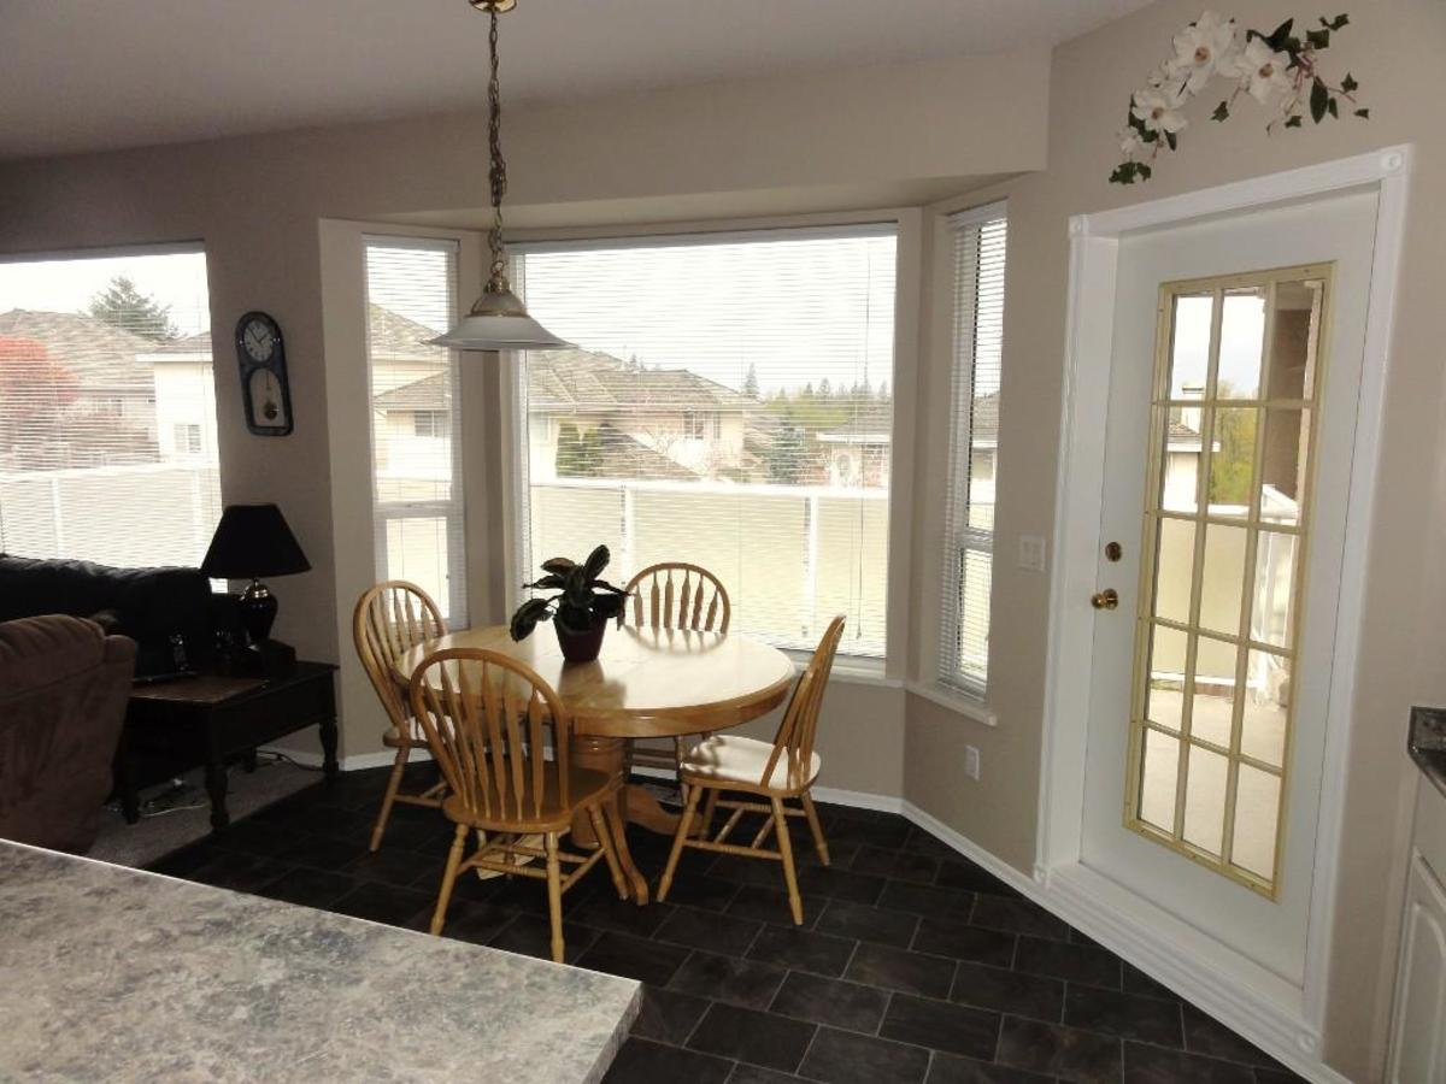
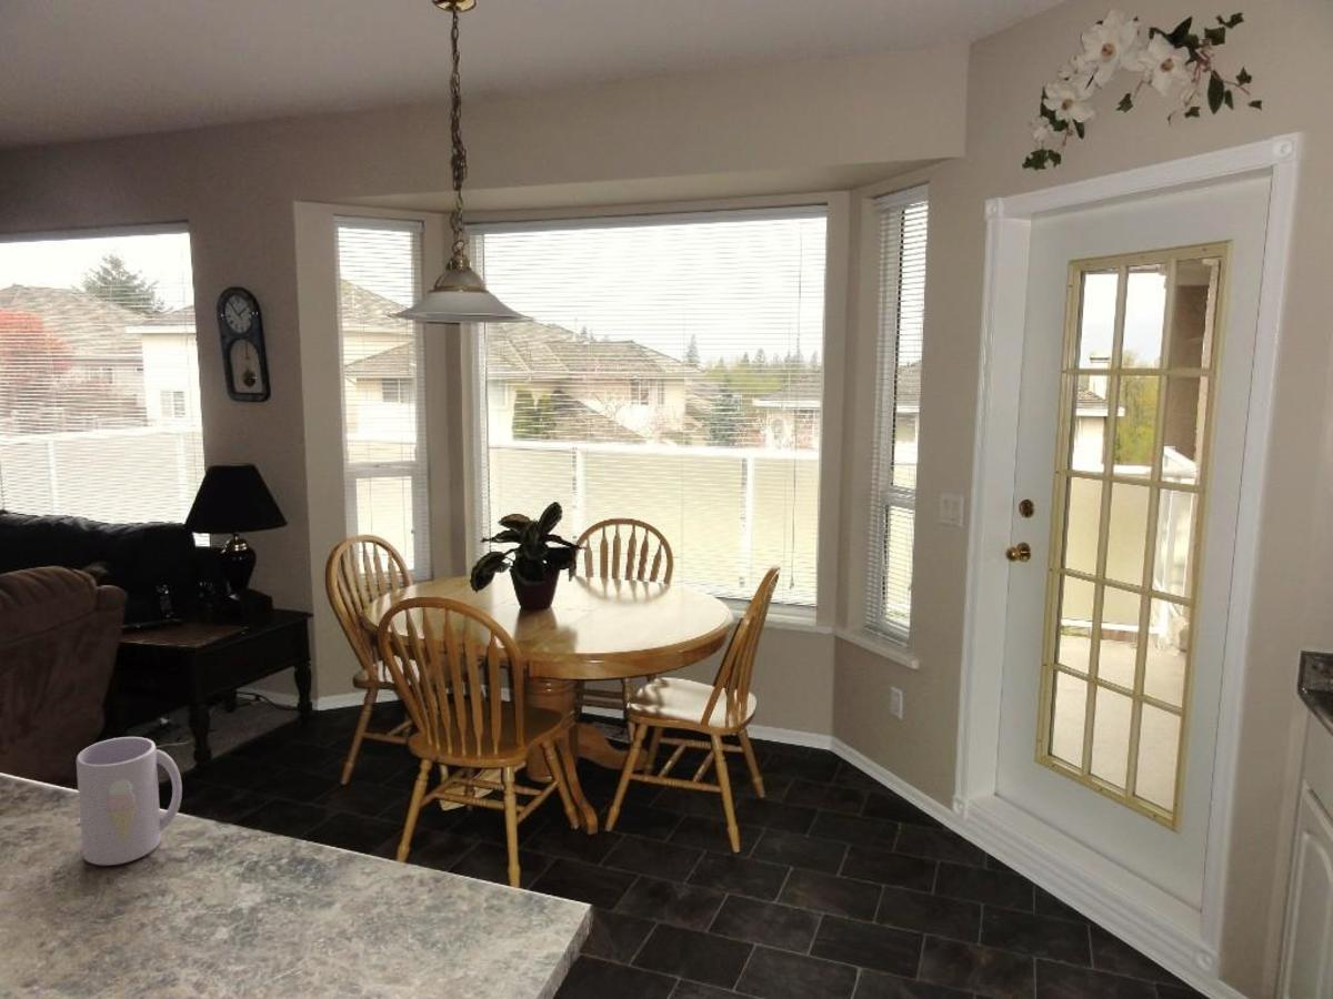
+ mug (131, 796)
